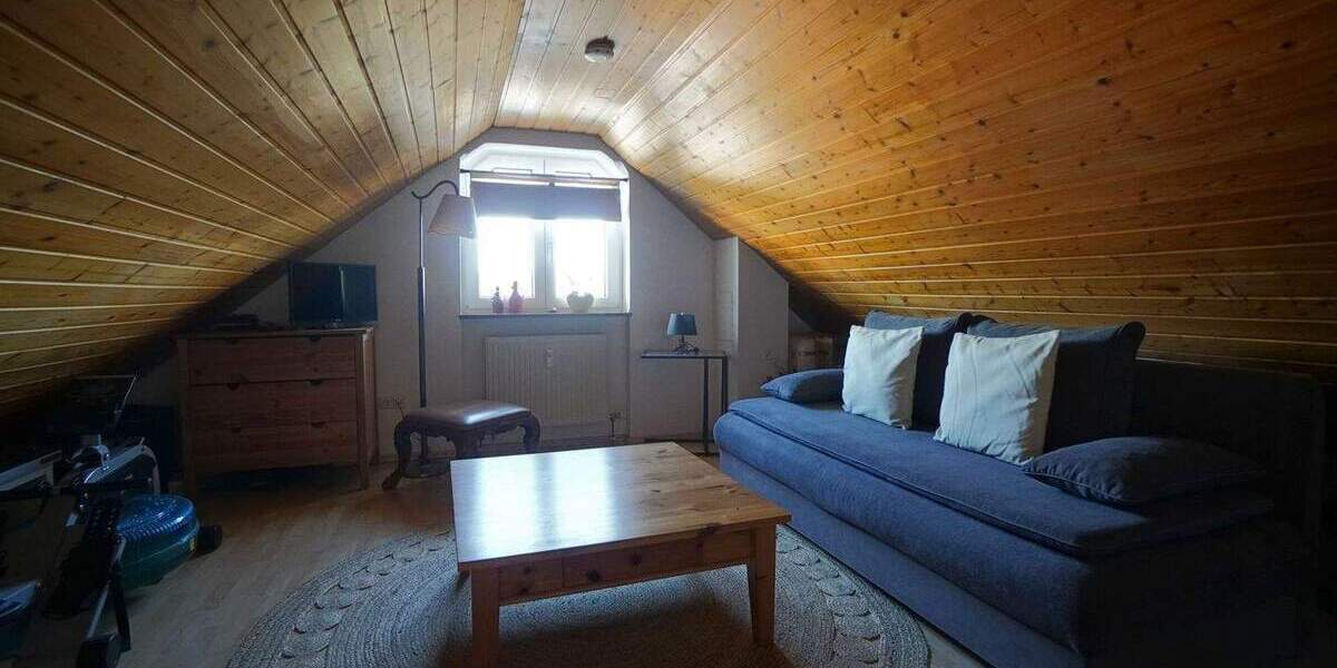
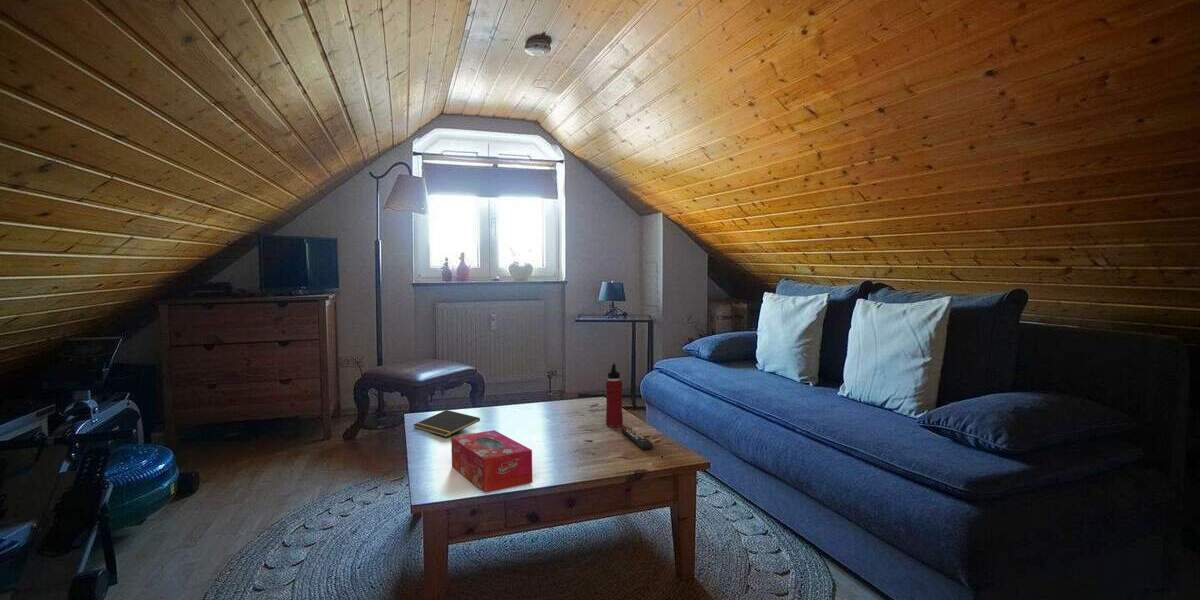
+ tissue box (490, 458)
+ water bottle (614, 394)
+ notepad (446, 422)
+ remote control (636, 437)
